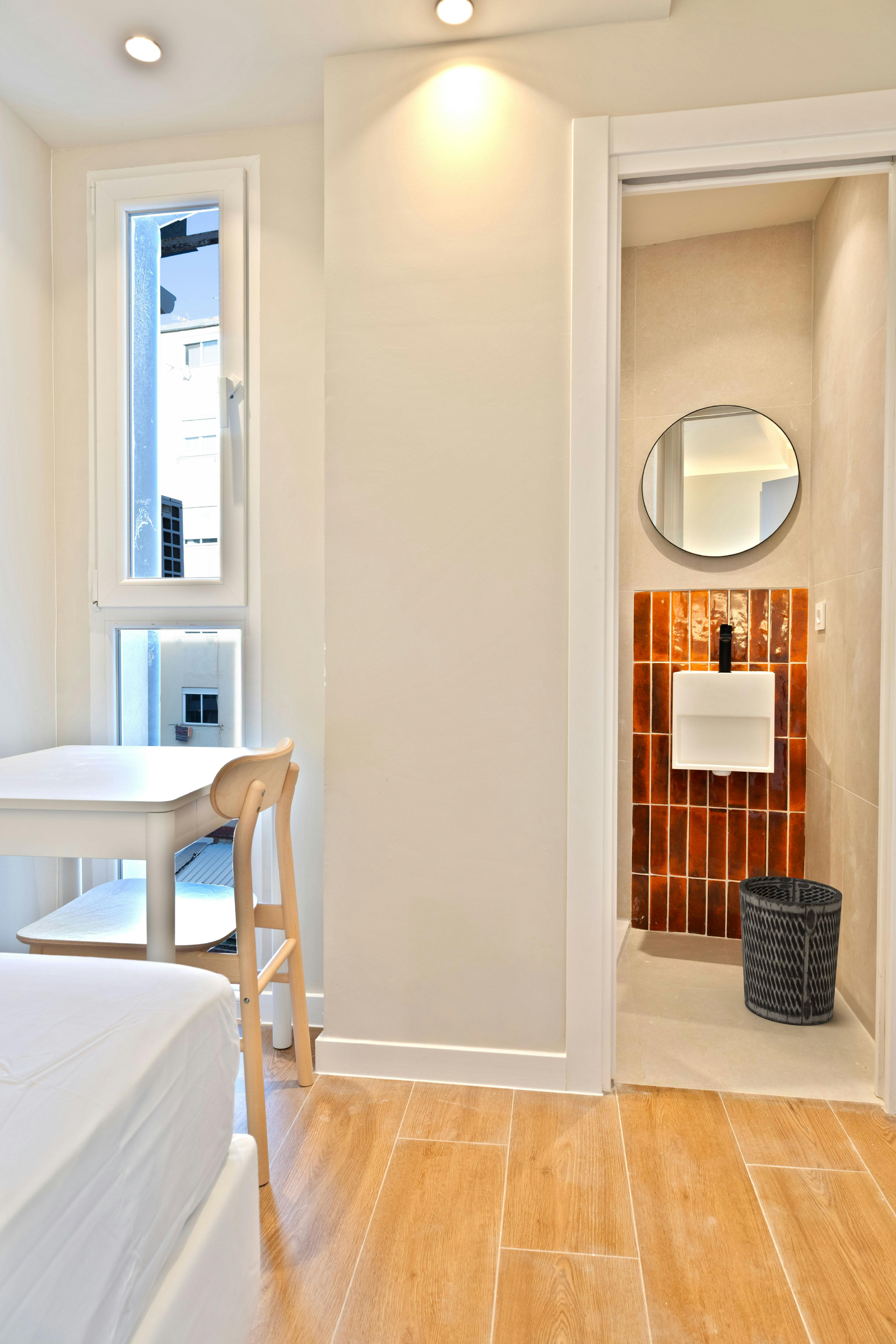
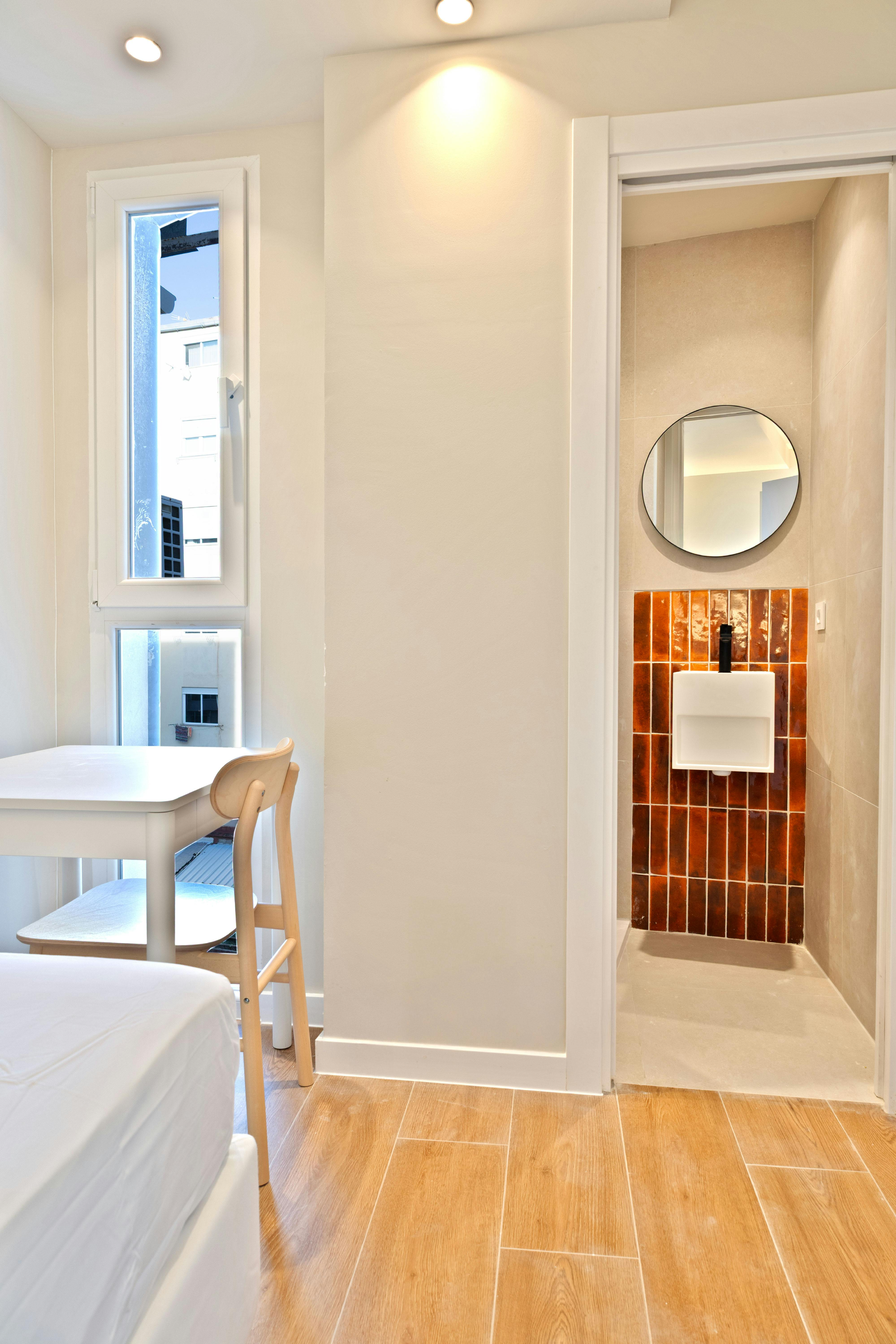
- wastebasket (788, 948)
